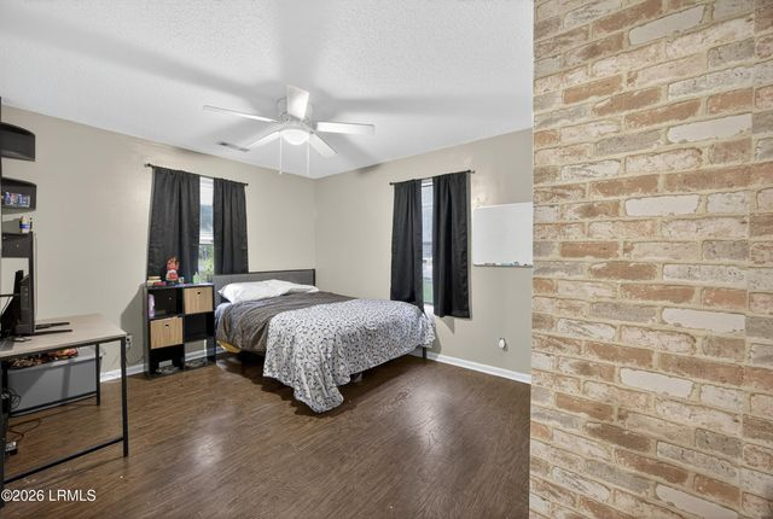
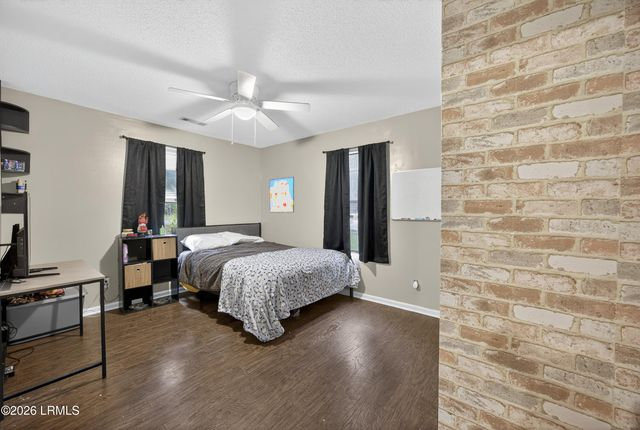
+ wall art (281, 195)
